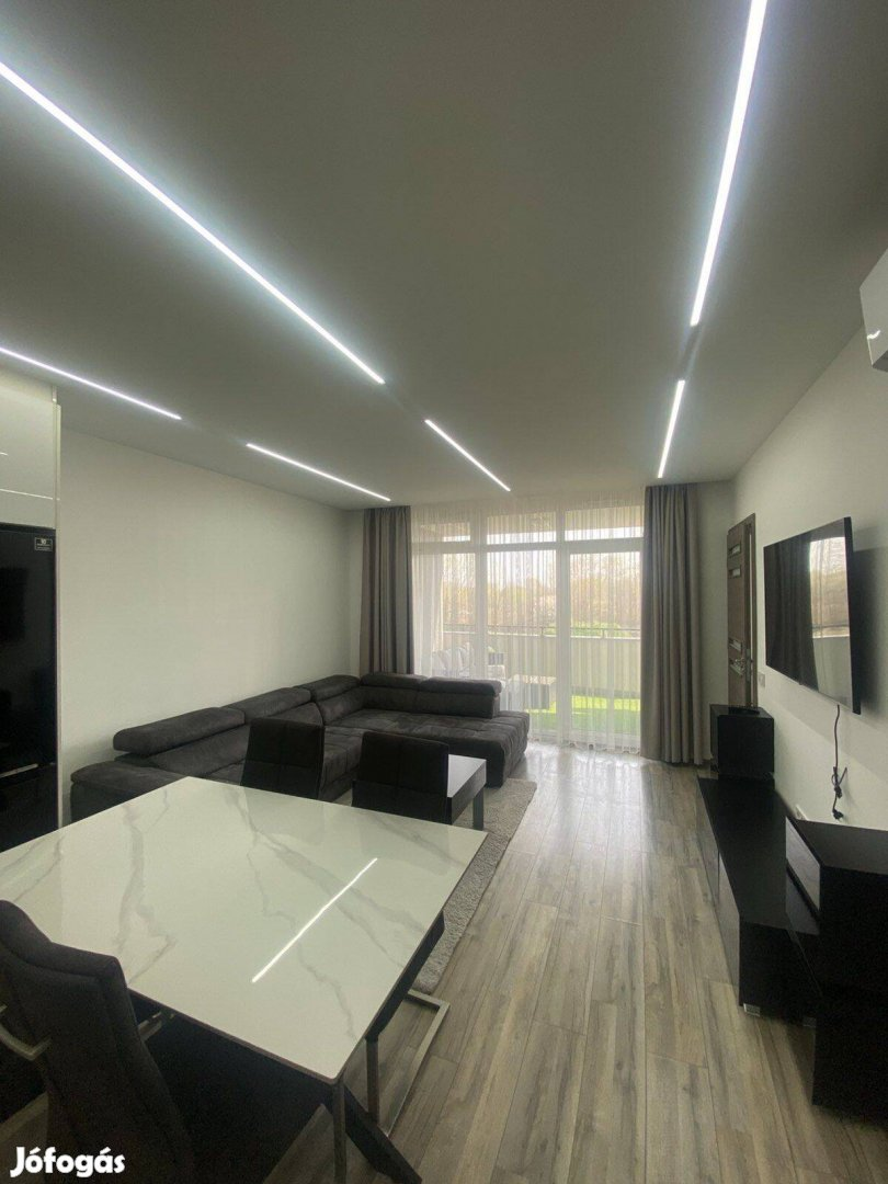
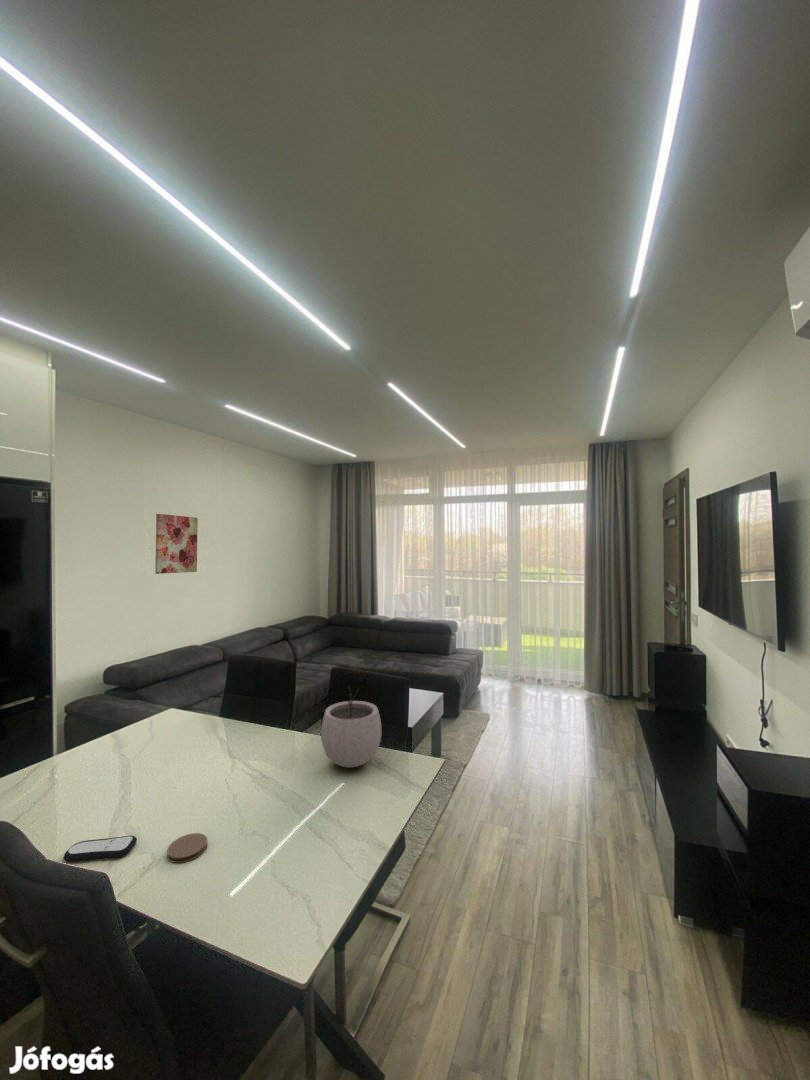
+ plant pot (351, 724)
+ wall art (177, 544)
+ remote control (100, 848)
+ coaster (187, 847)
